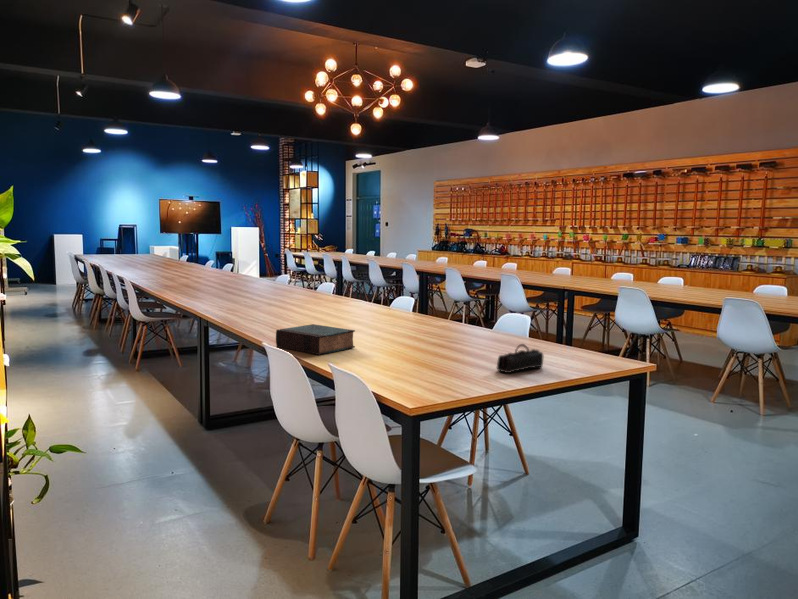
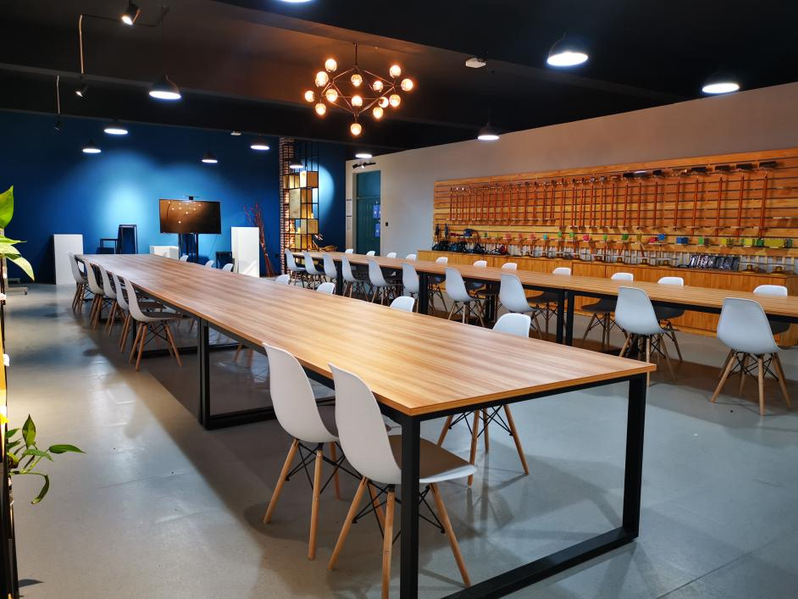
- book (315, 338)
- pencil case (520, 356)
